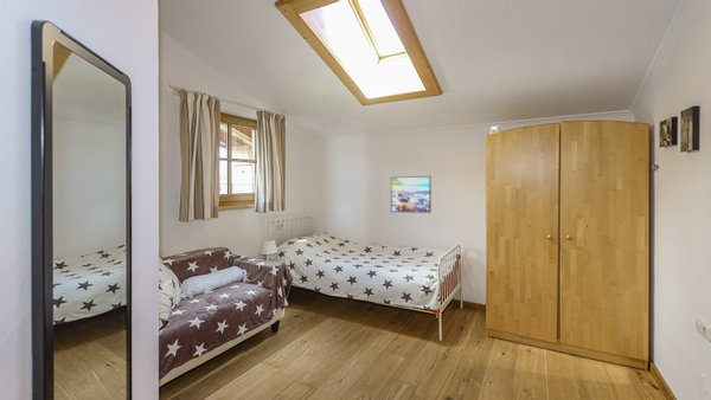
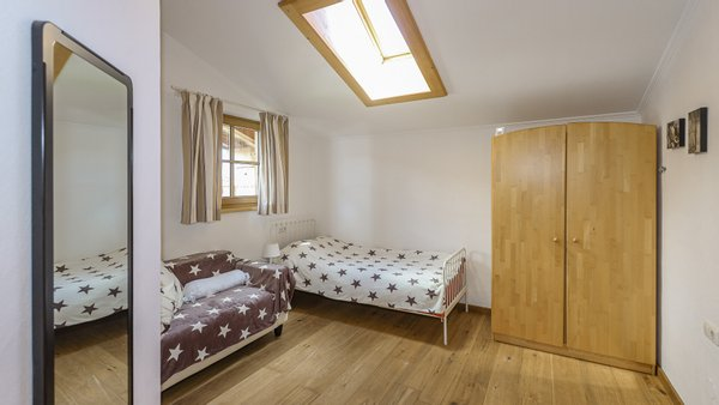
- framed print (410, 194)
